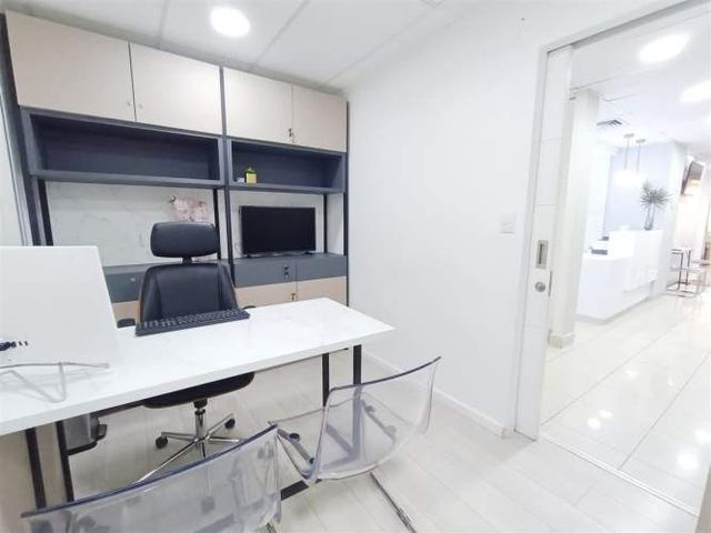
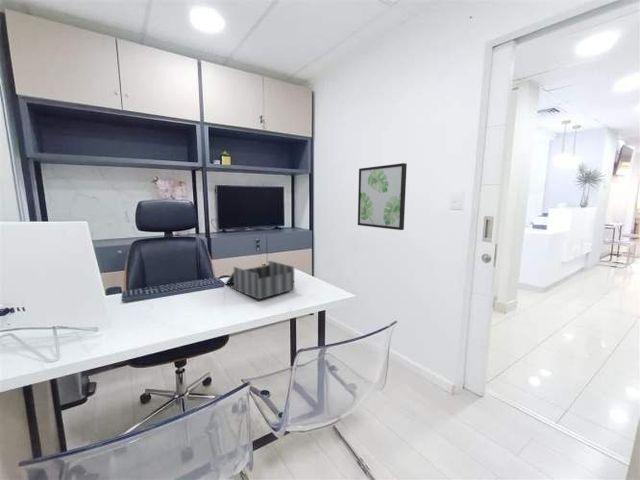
+ desk organizer (258, 276)
+ wall art (379, 197)
